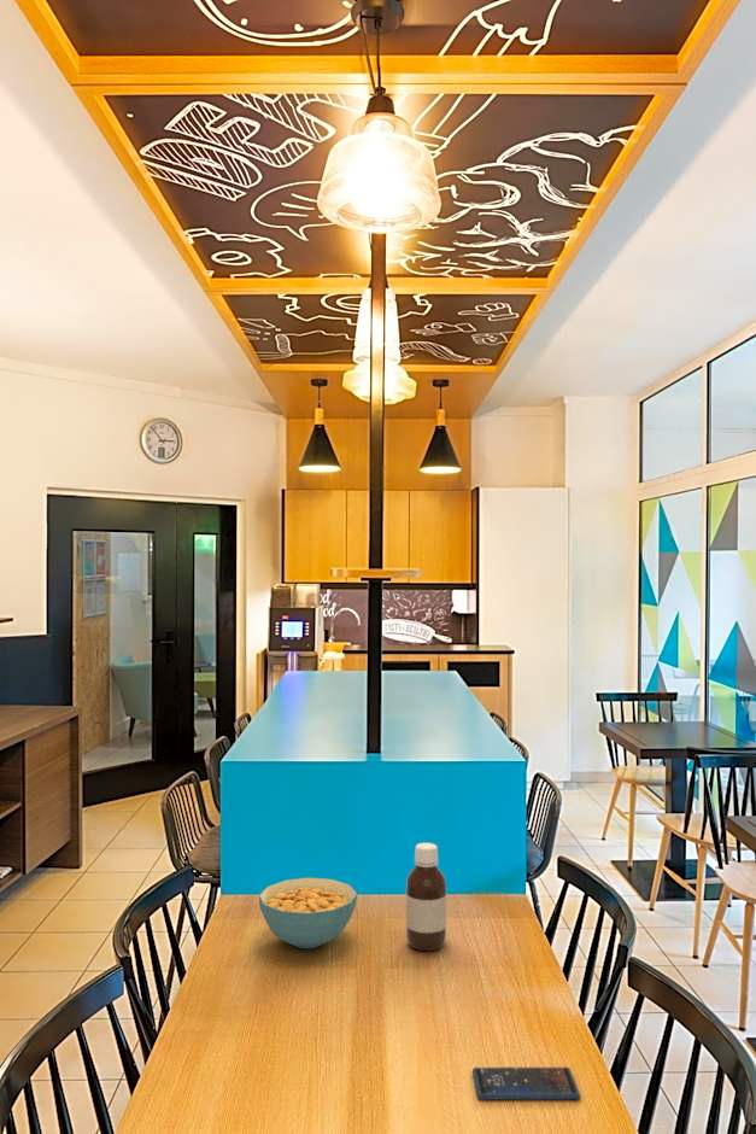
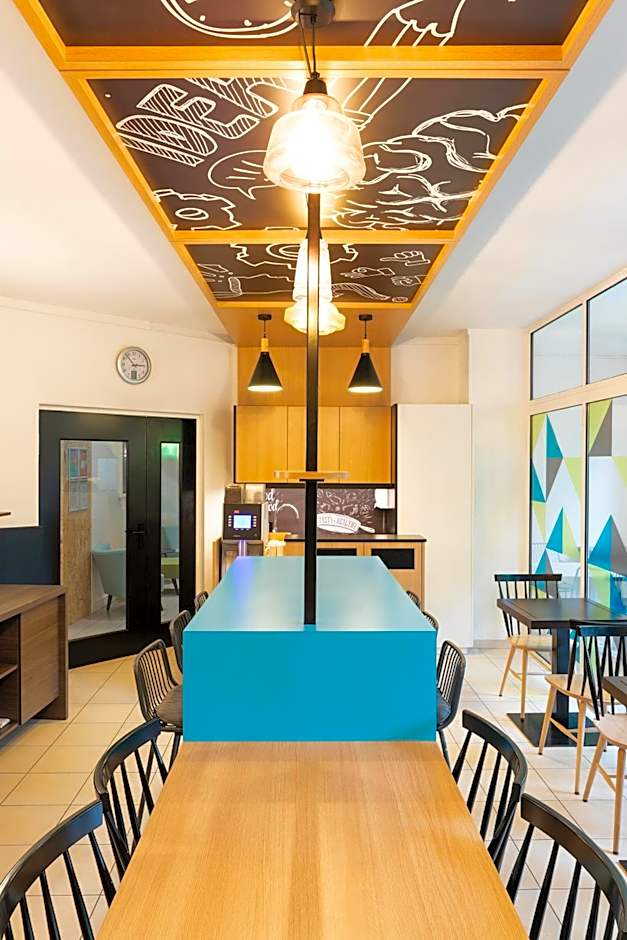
- cereal bowl (307, 918)
- bottle (426, 895)
- smartphone (524, 1082)
